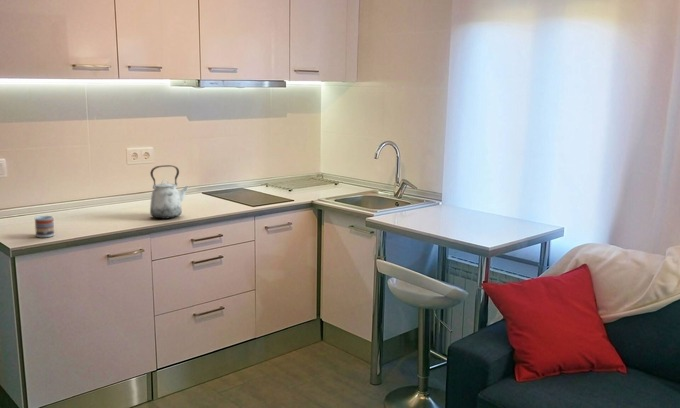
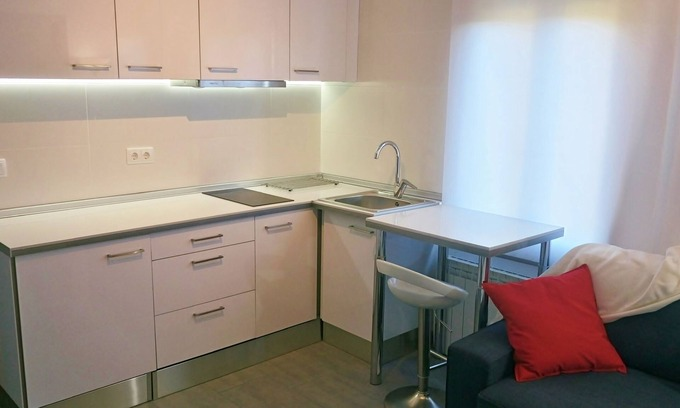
- cup (42, 226)
- kettle (170, 190)
